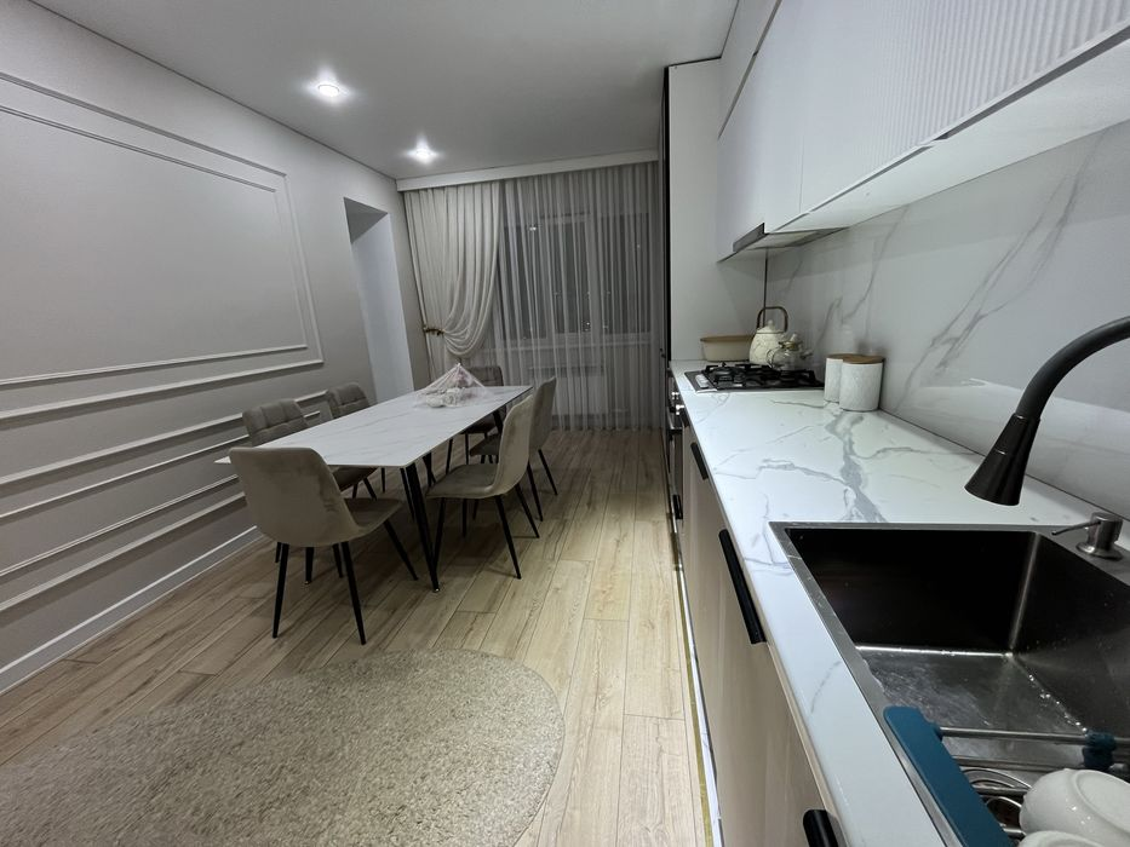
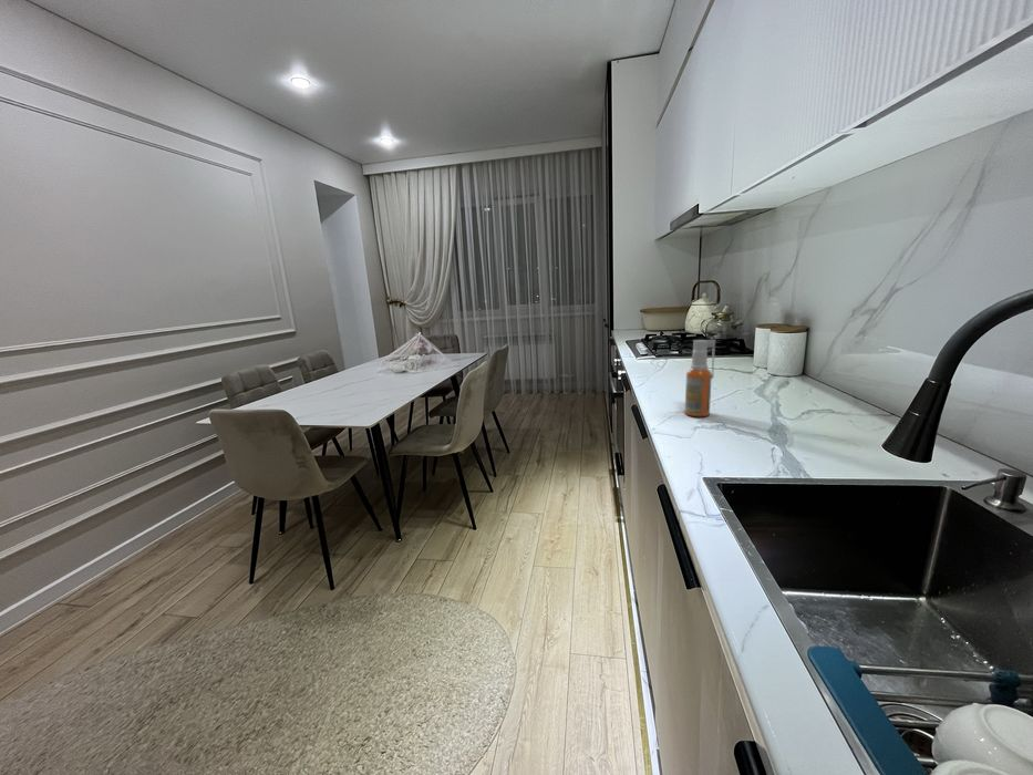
+ spray bottle (701, 376)
